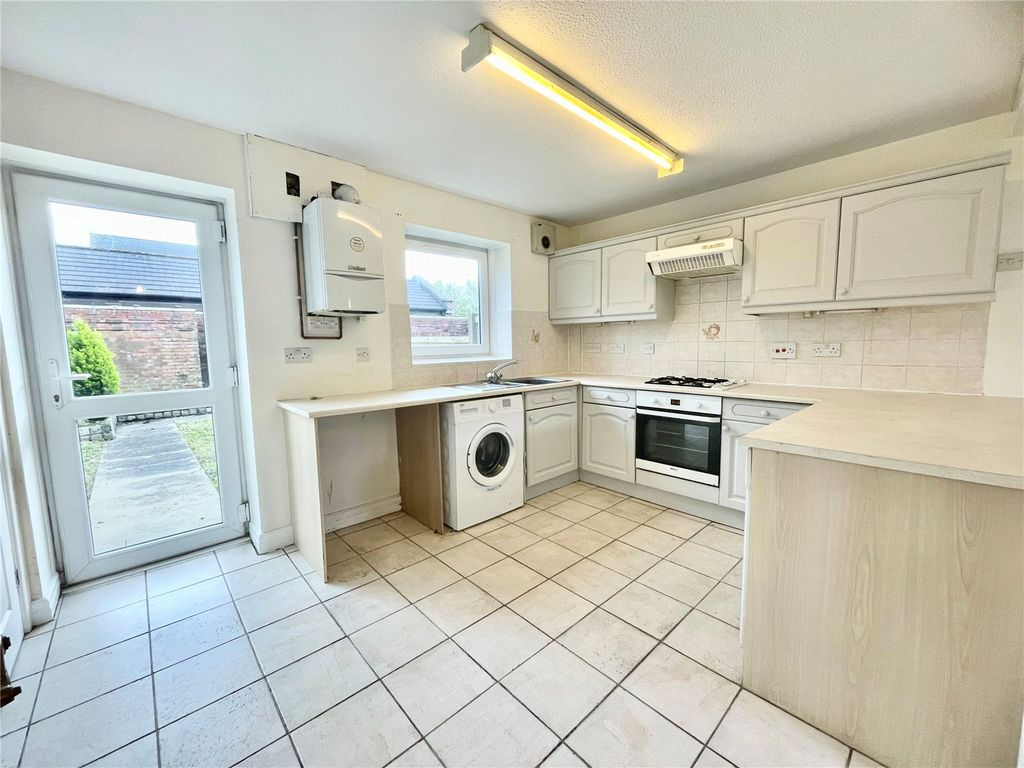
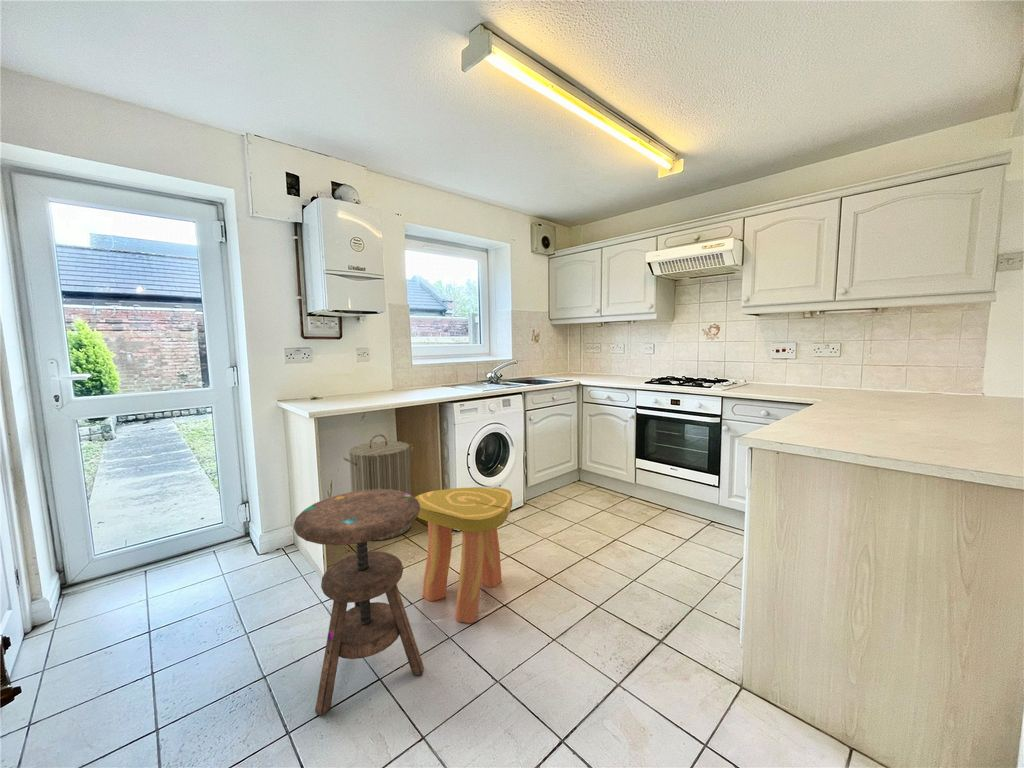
+ side table (364, 591)
+ stool (471, 547)
+ laundry hamper (381, 481)
